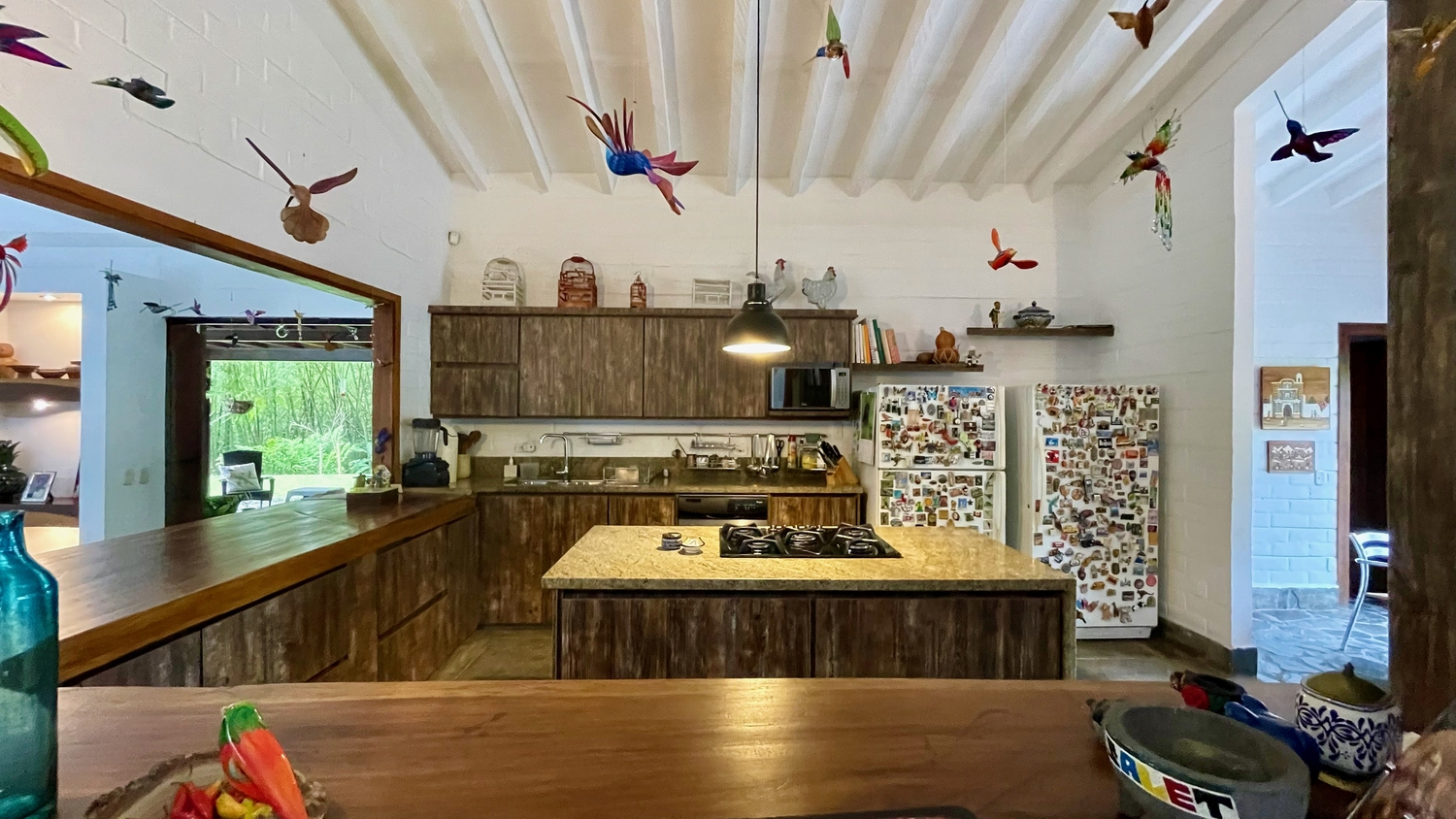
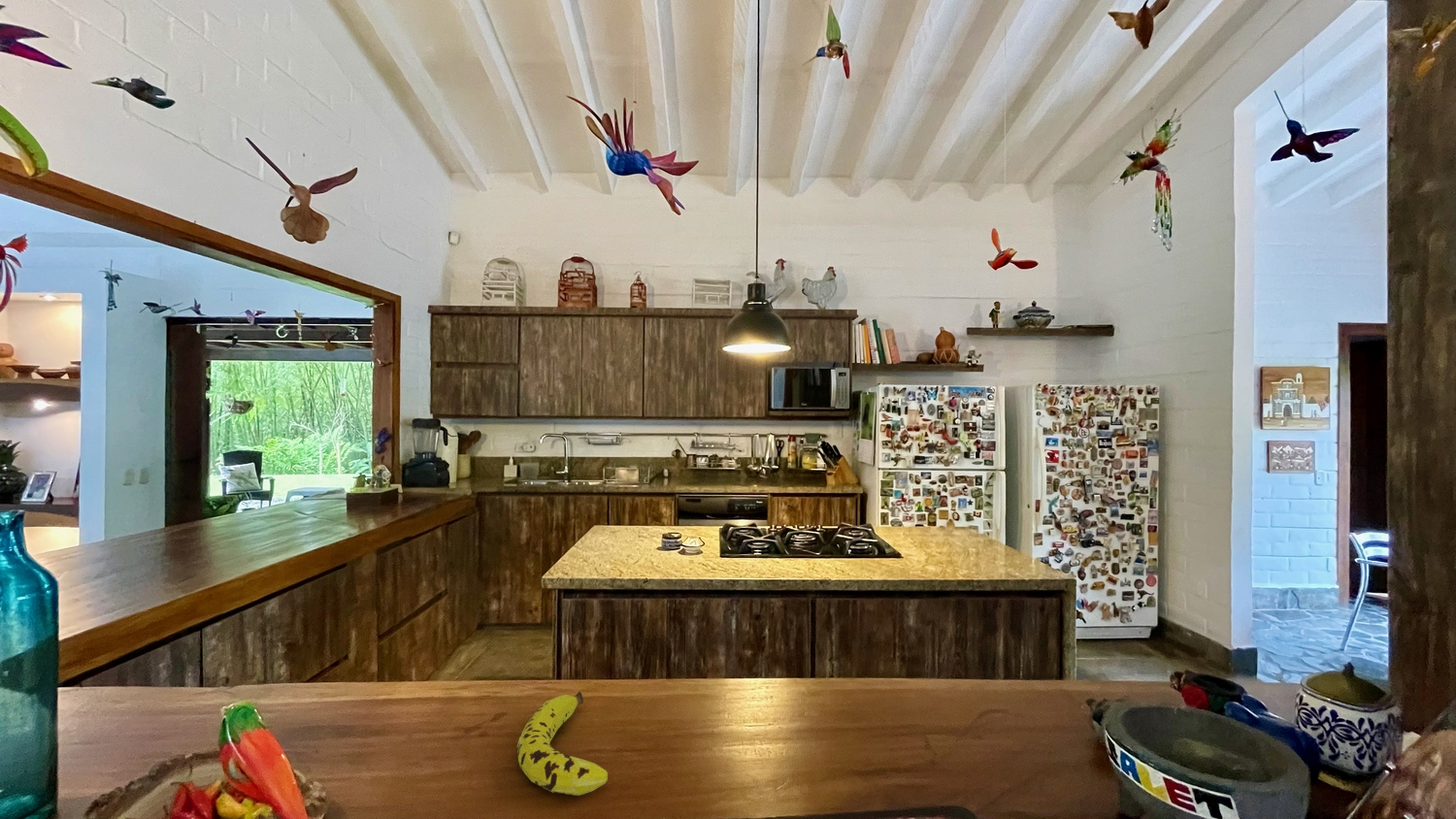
+ fruit (563, 722)
